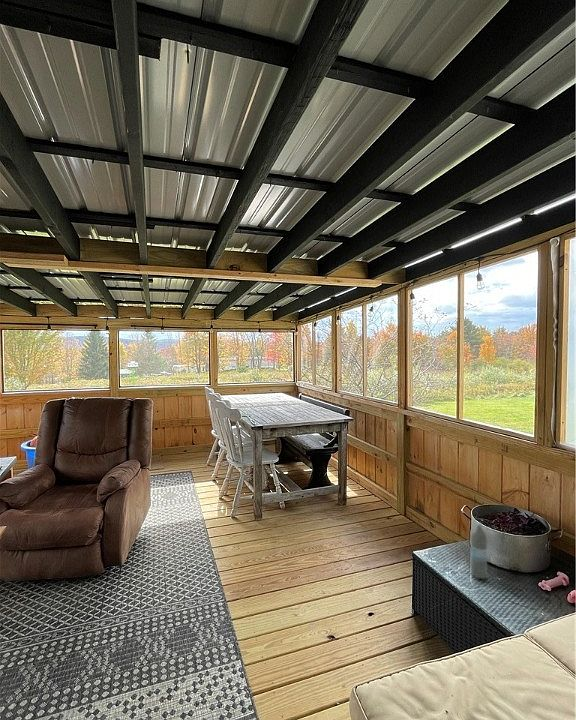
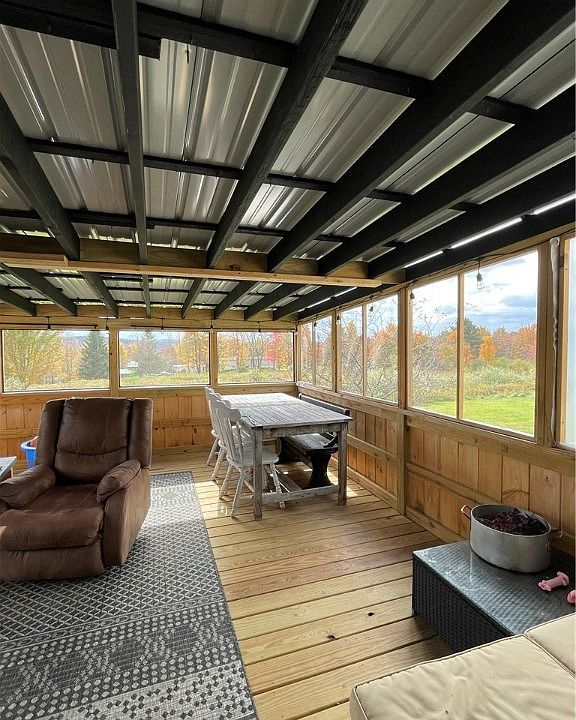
- water bottle (478, 550)
